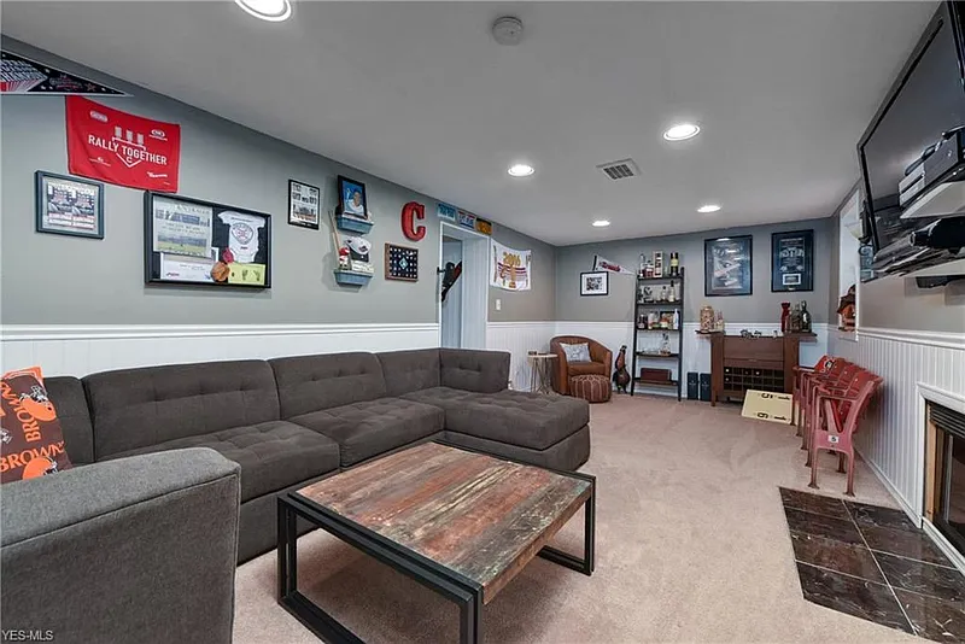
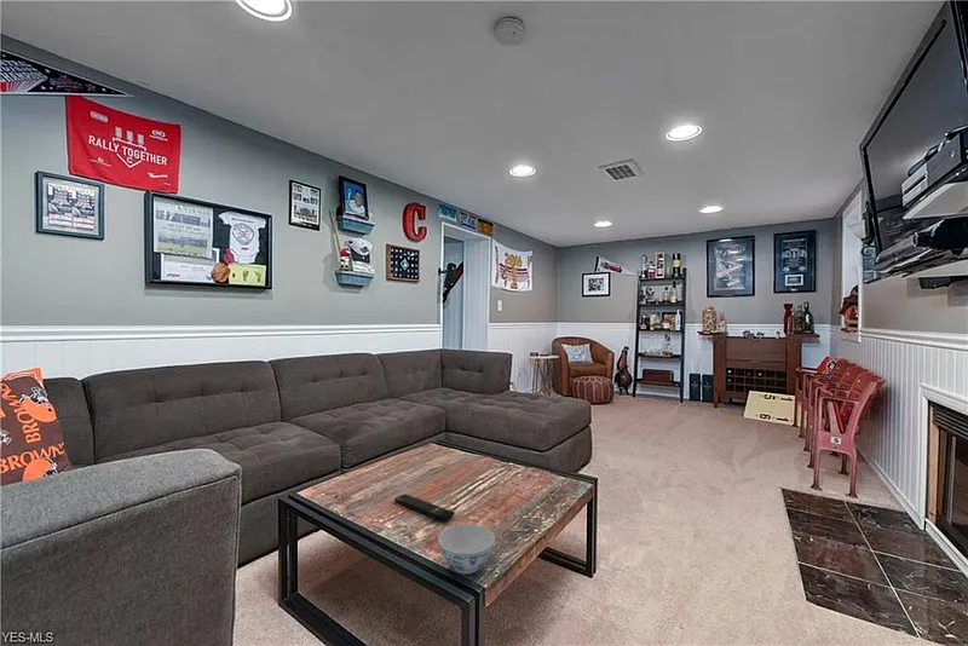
+ remote control (422, 507)
+ chinaware (466, 552)
